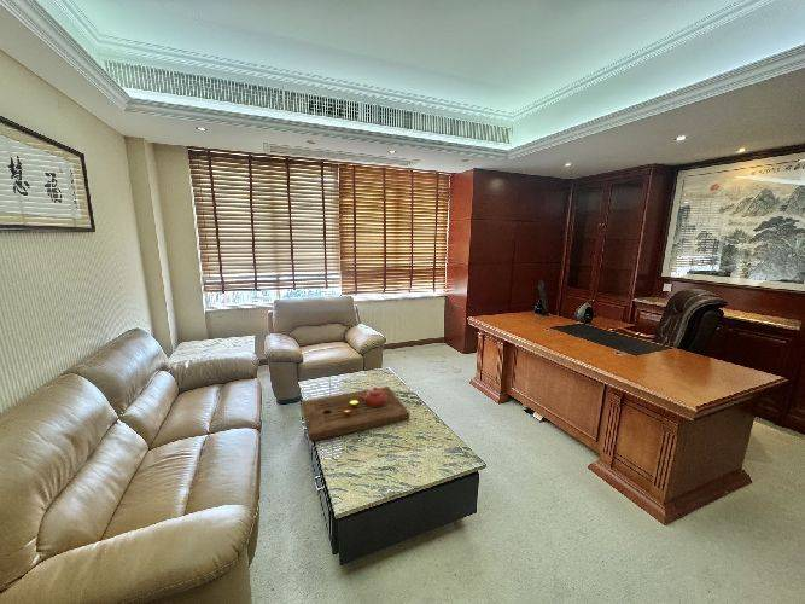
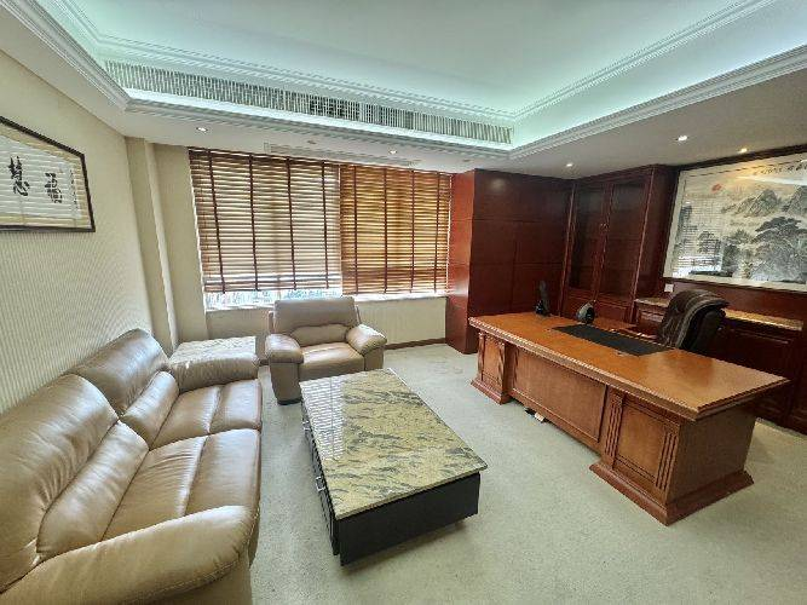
- tea set (354, 401)
